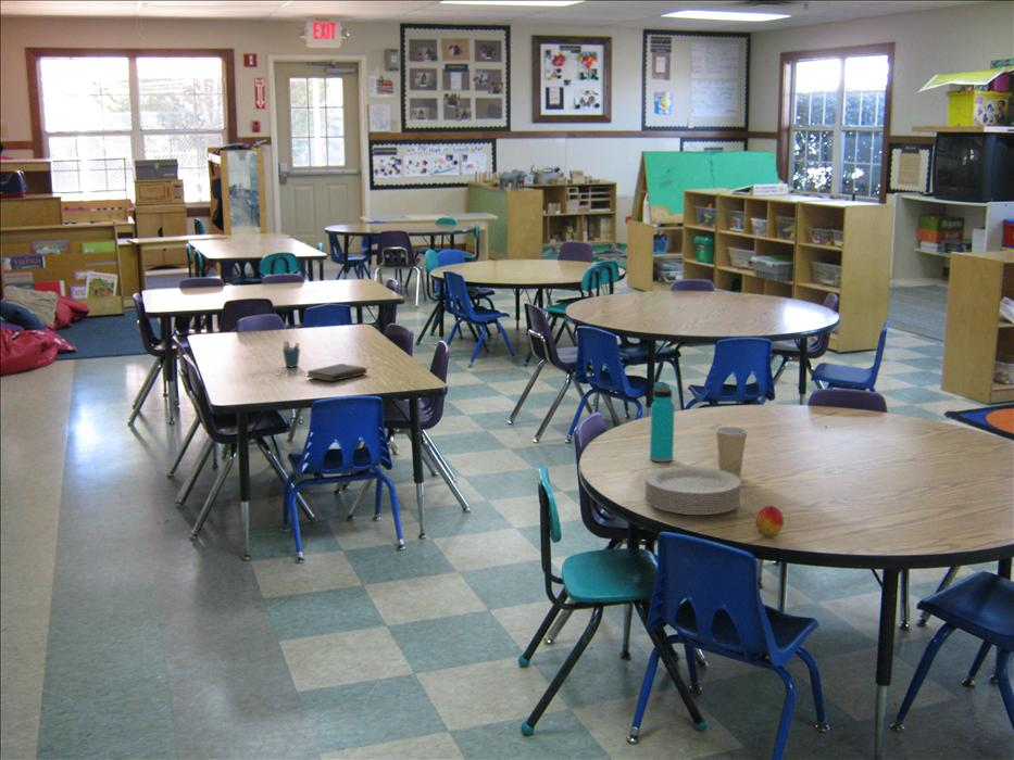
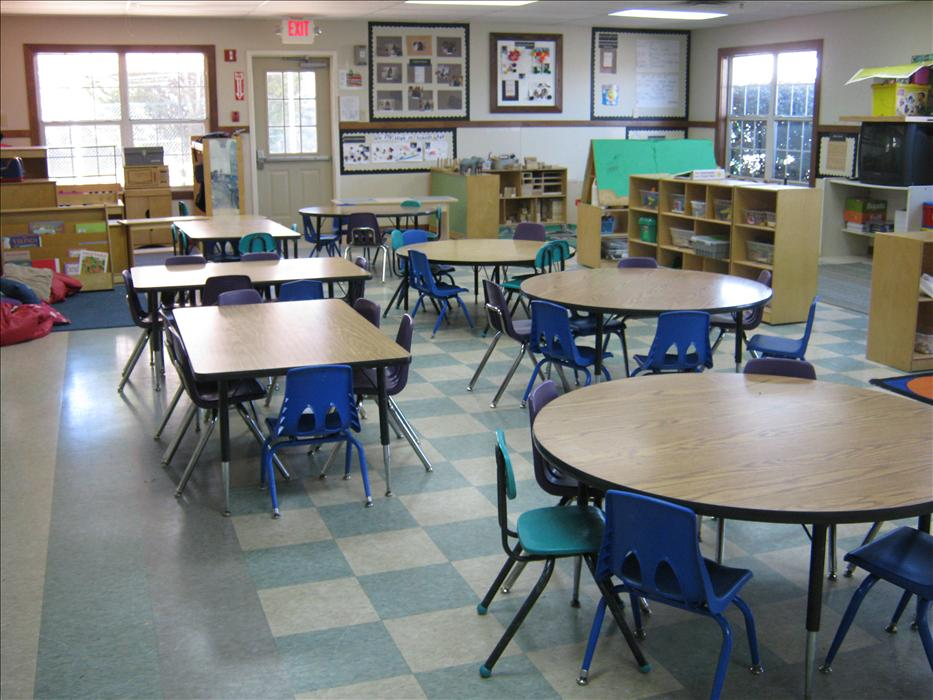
- pen holder (291, 353)
- paper cup (730, 454)
- book (341, 372)
- plate (691, 492)
- peach (771, 520)
- water bottle (662, 421)
